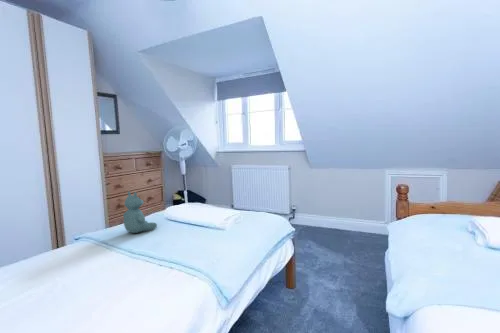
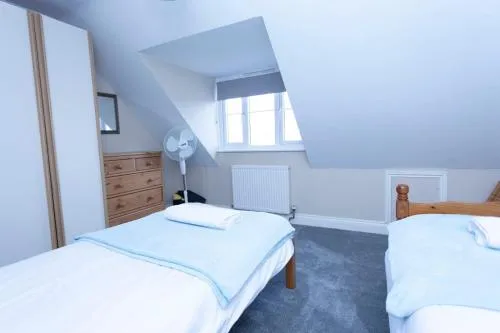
- stuffed bear (139, 210)
